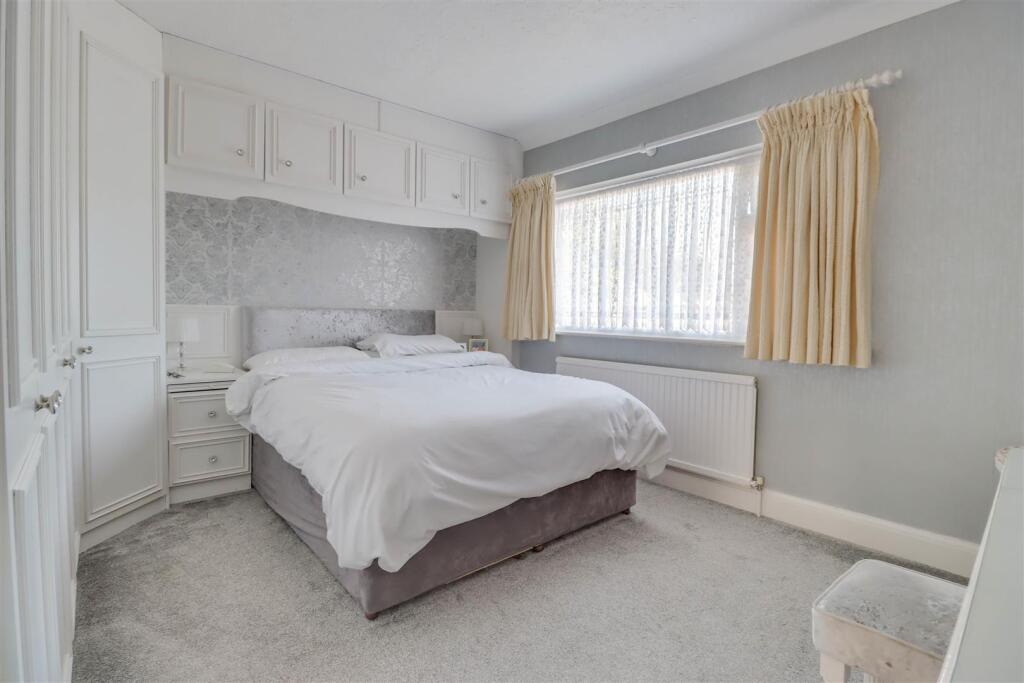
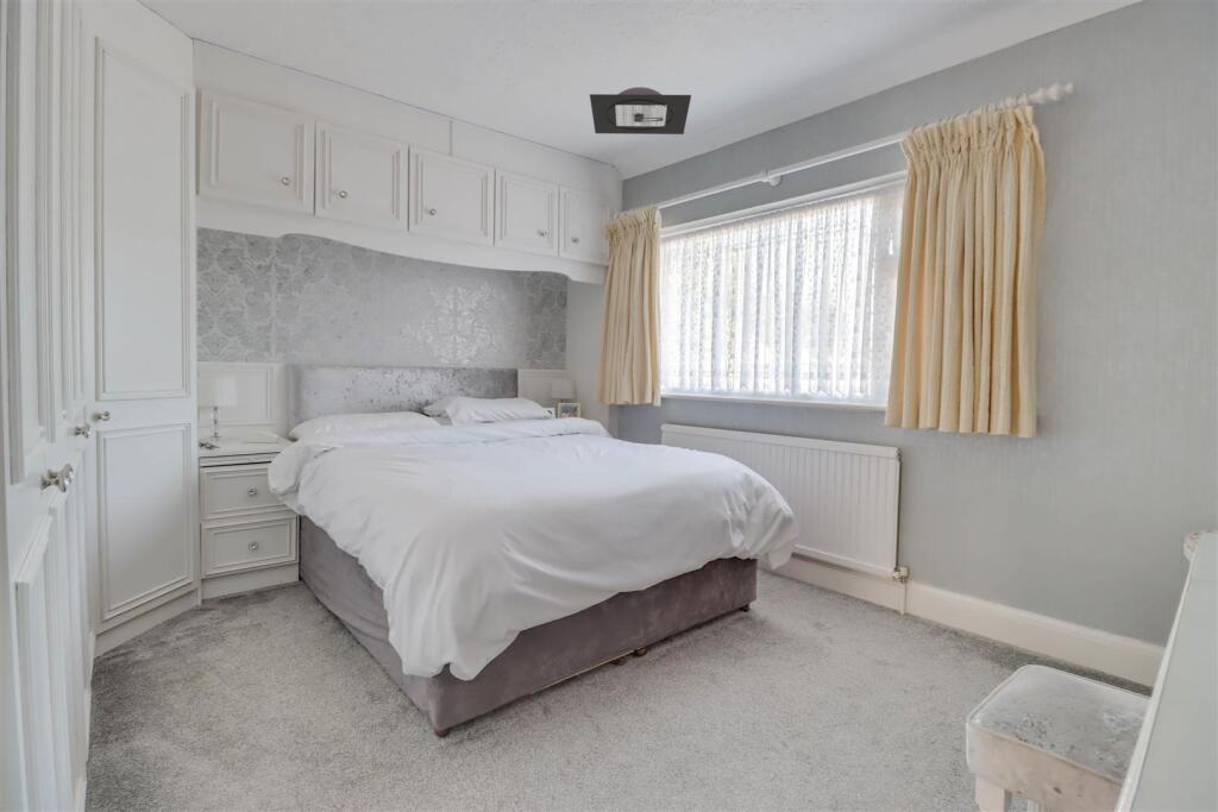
+ ceiling light (640, 105)
